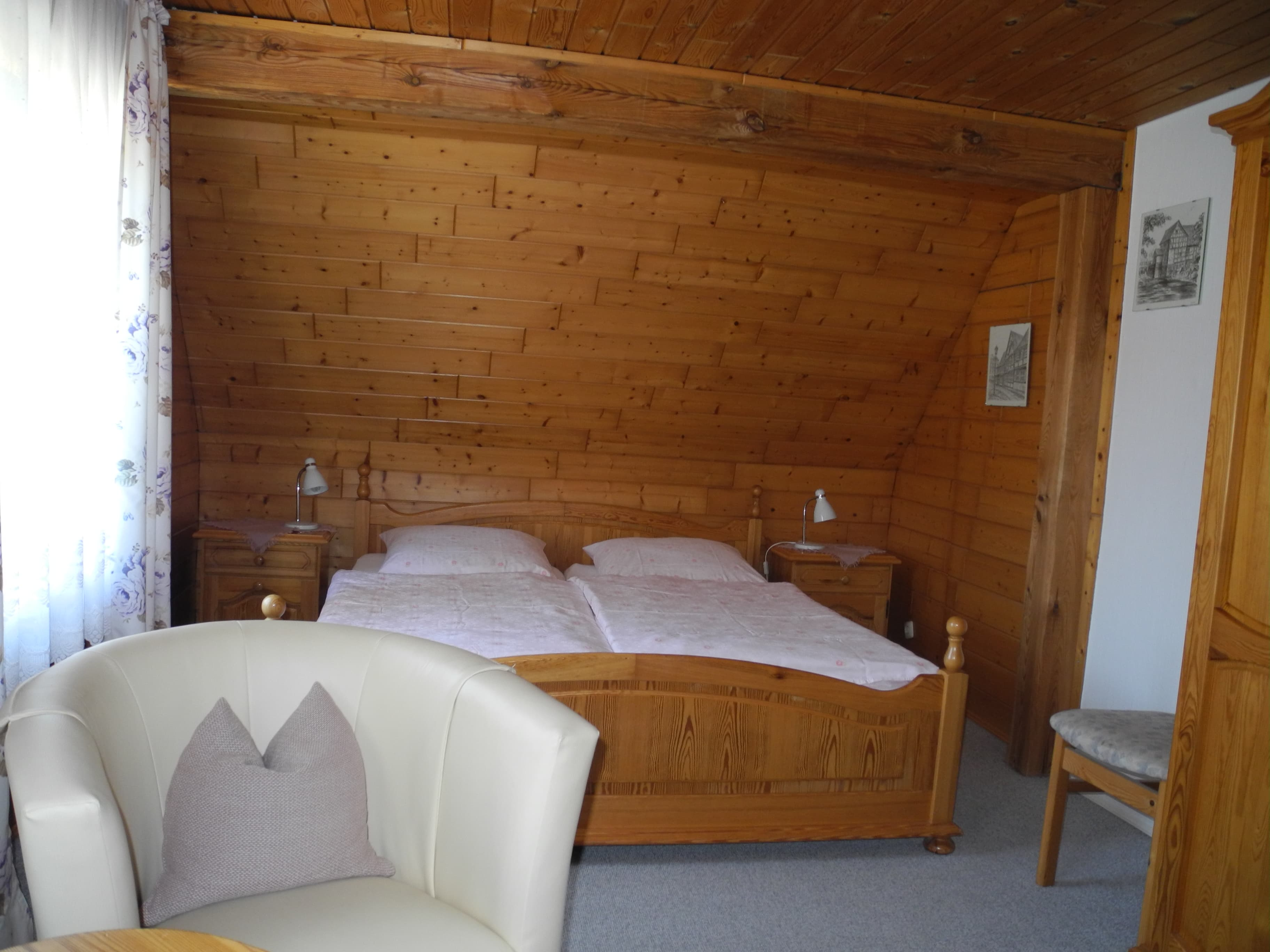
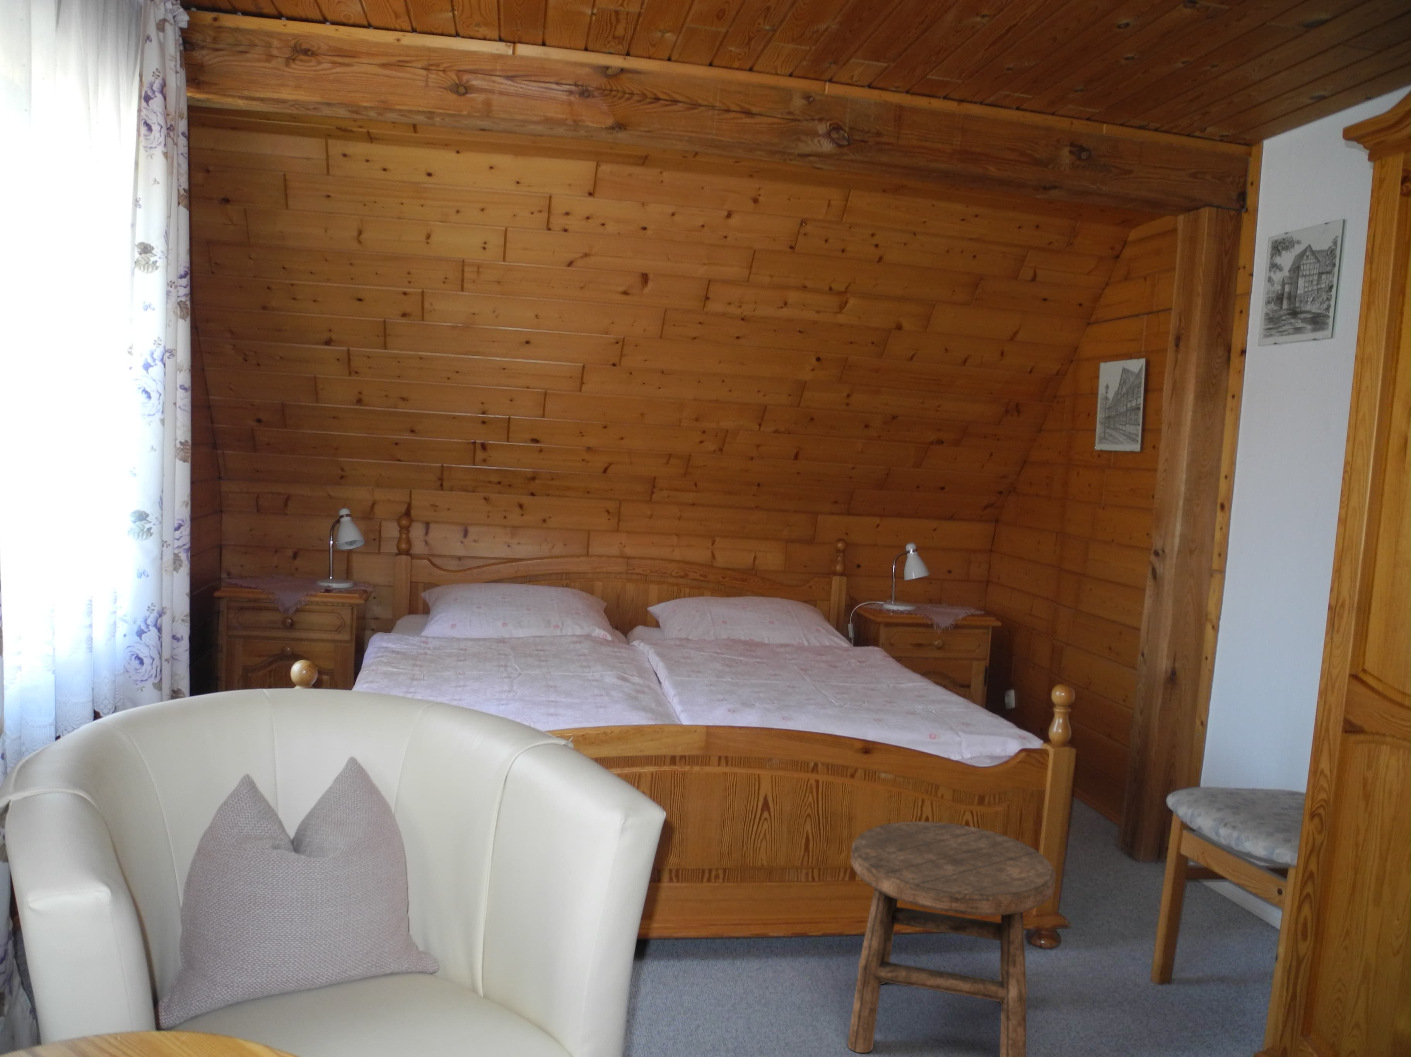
+ stool (947, 933)
